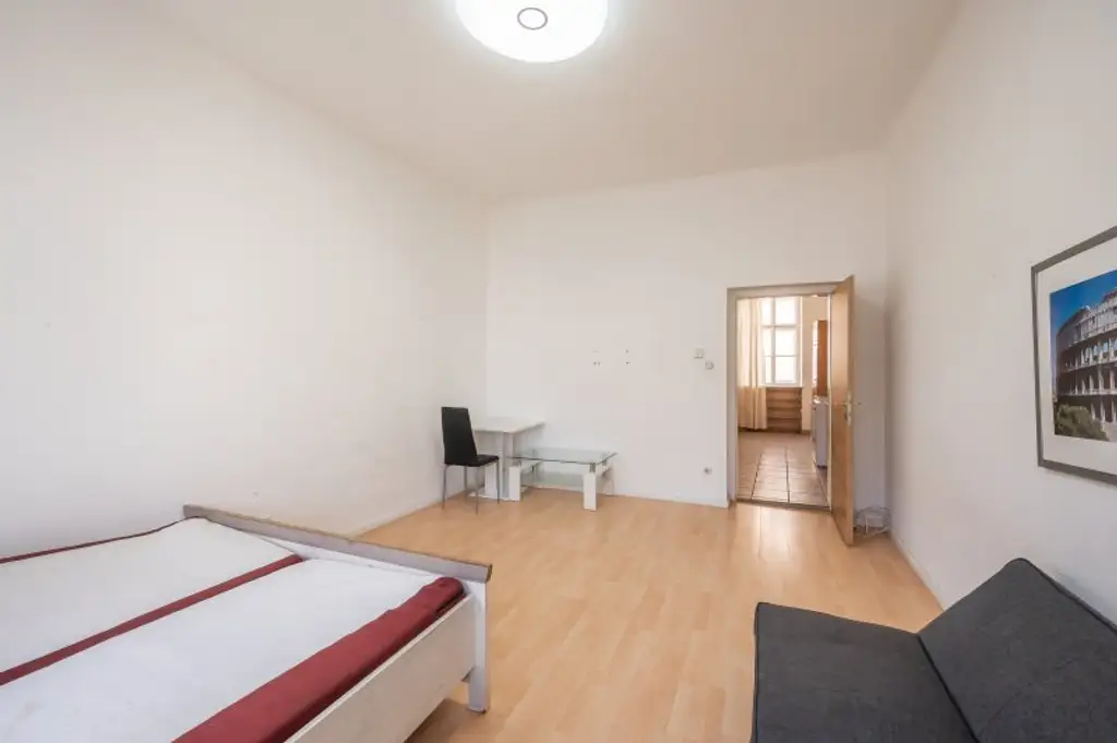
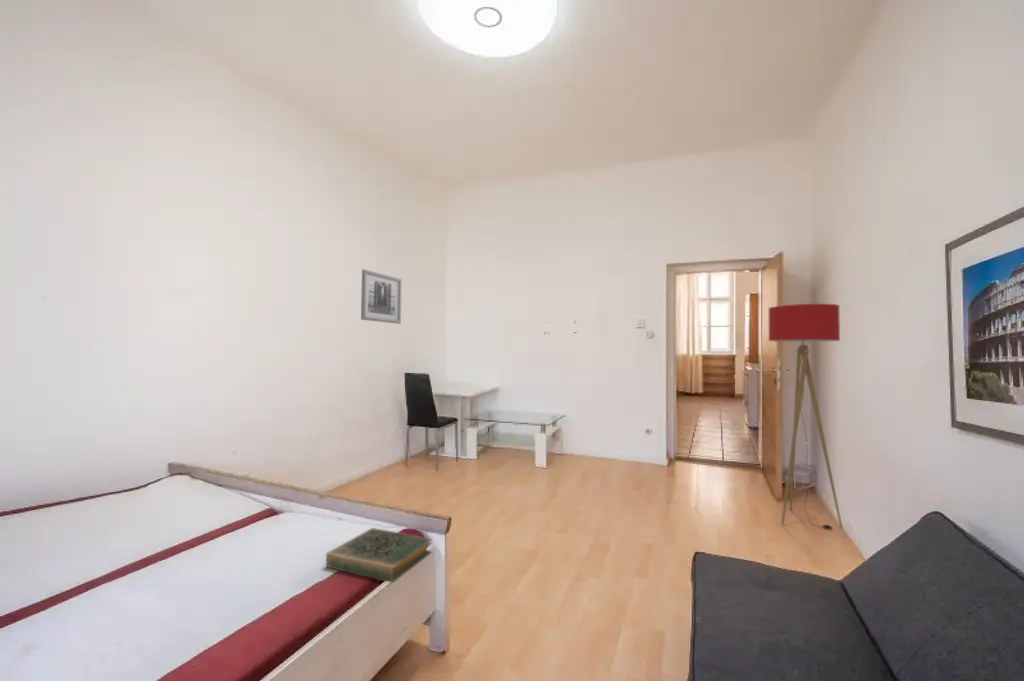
+ wall art (382, 298)
+ floor lamp (801, 413)
+ hardback book (381, 552)
